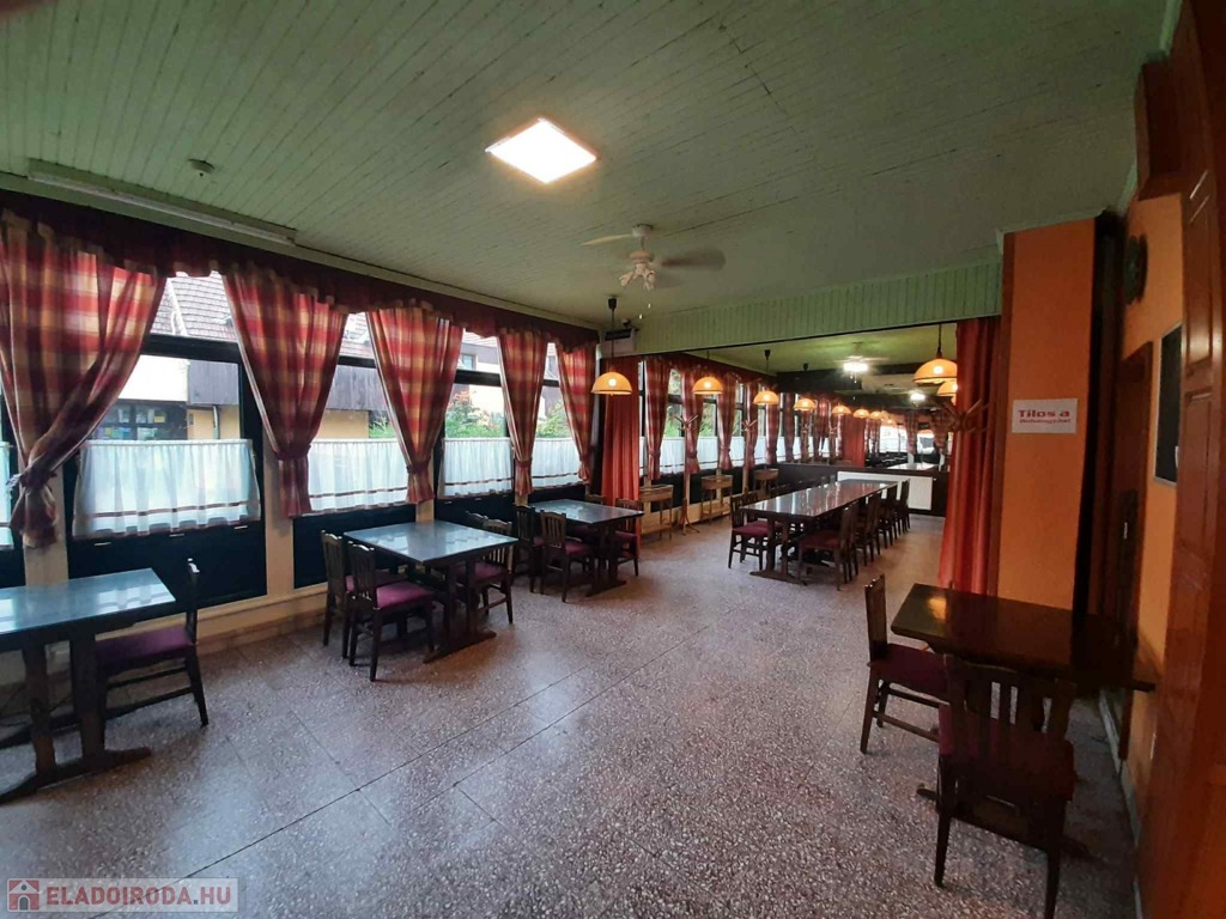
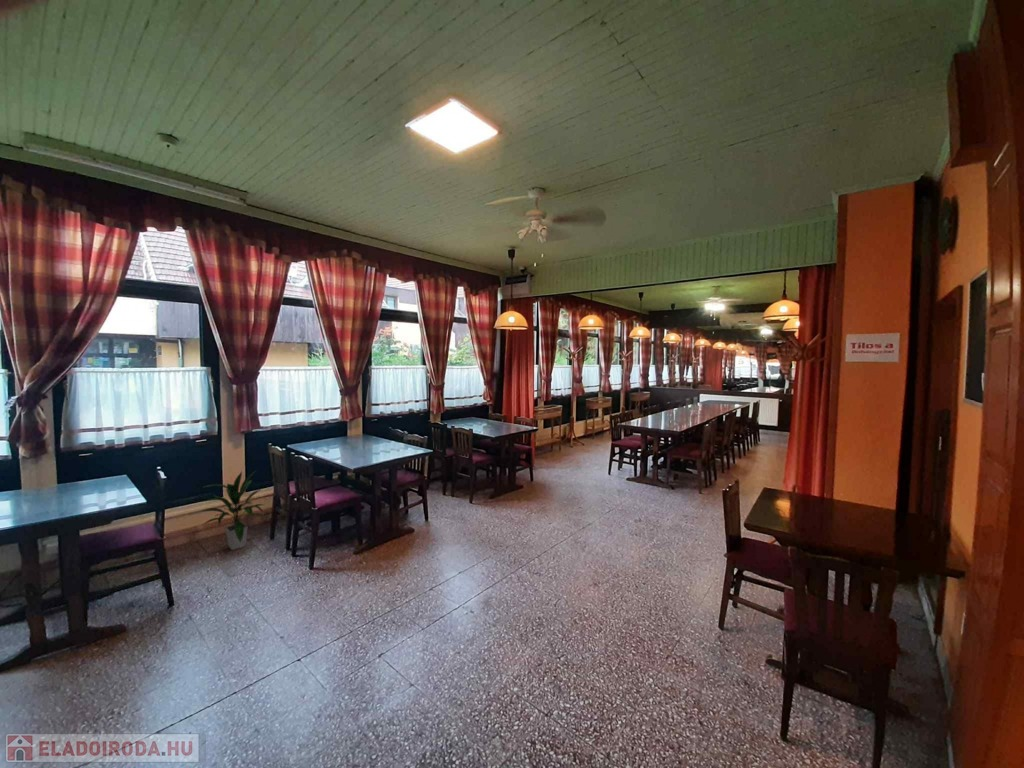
+ indoor plant (235, 510)
